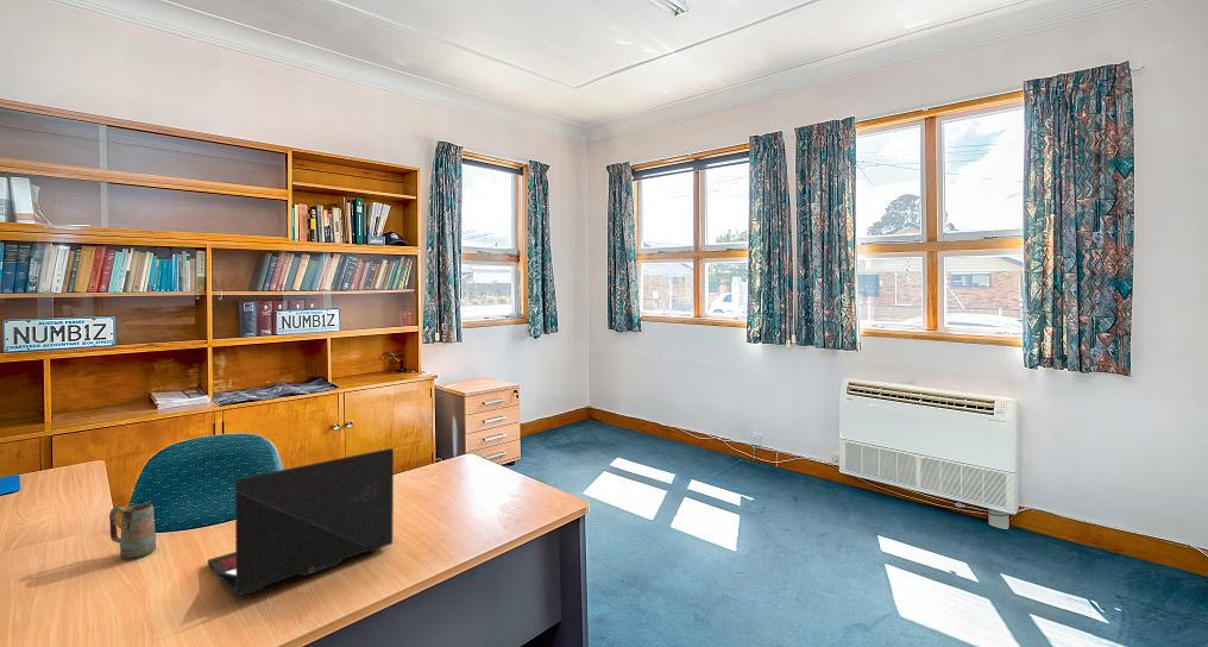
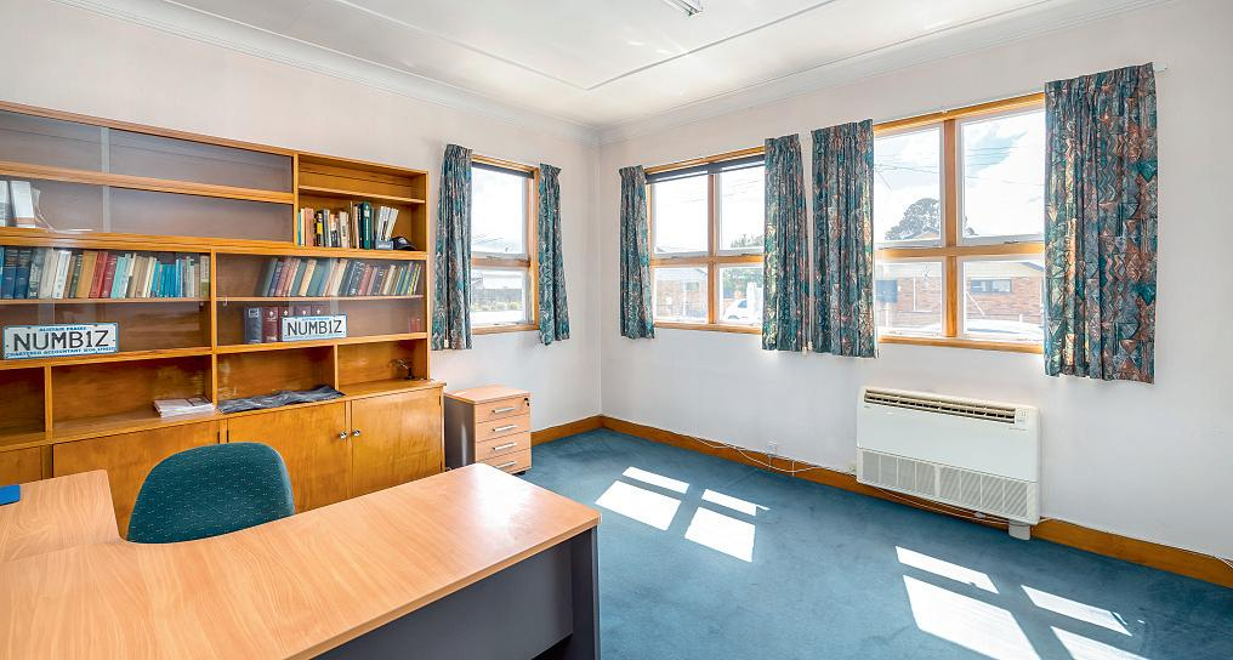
- mug (132, 529)
- laptop (302, 505)
